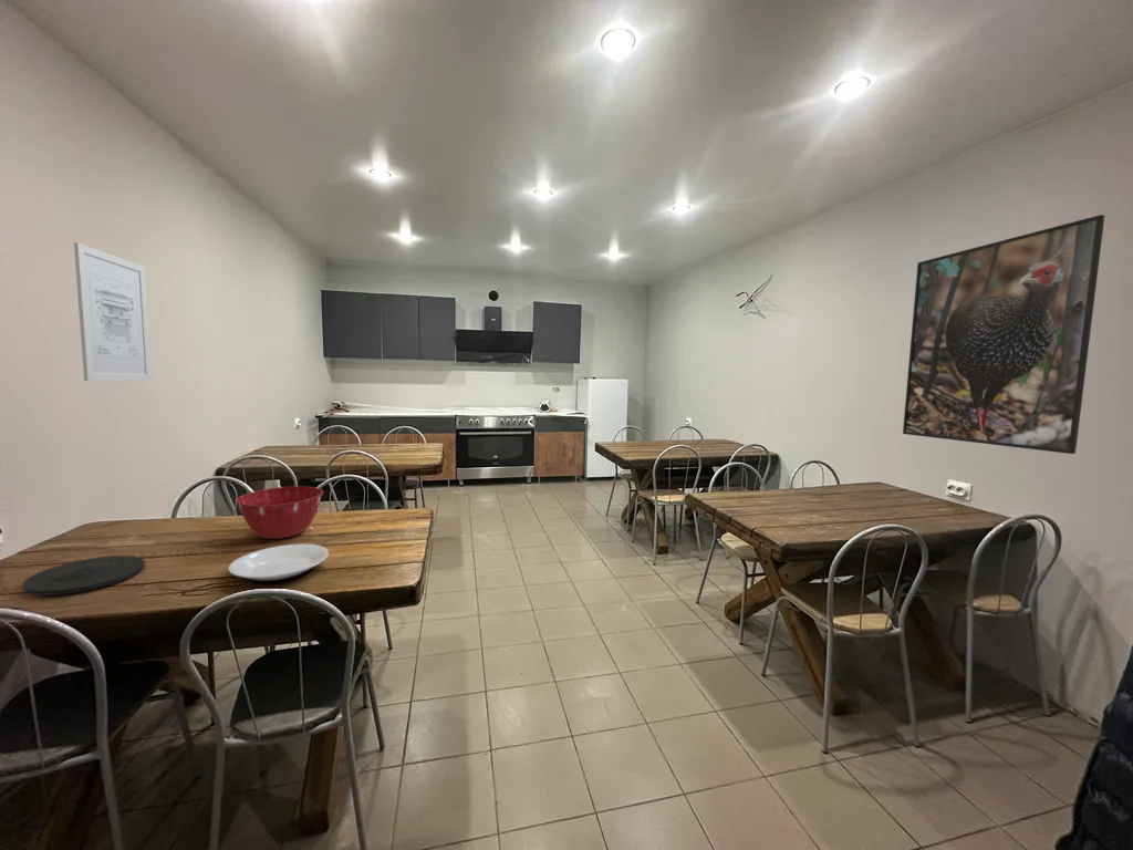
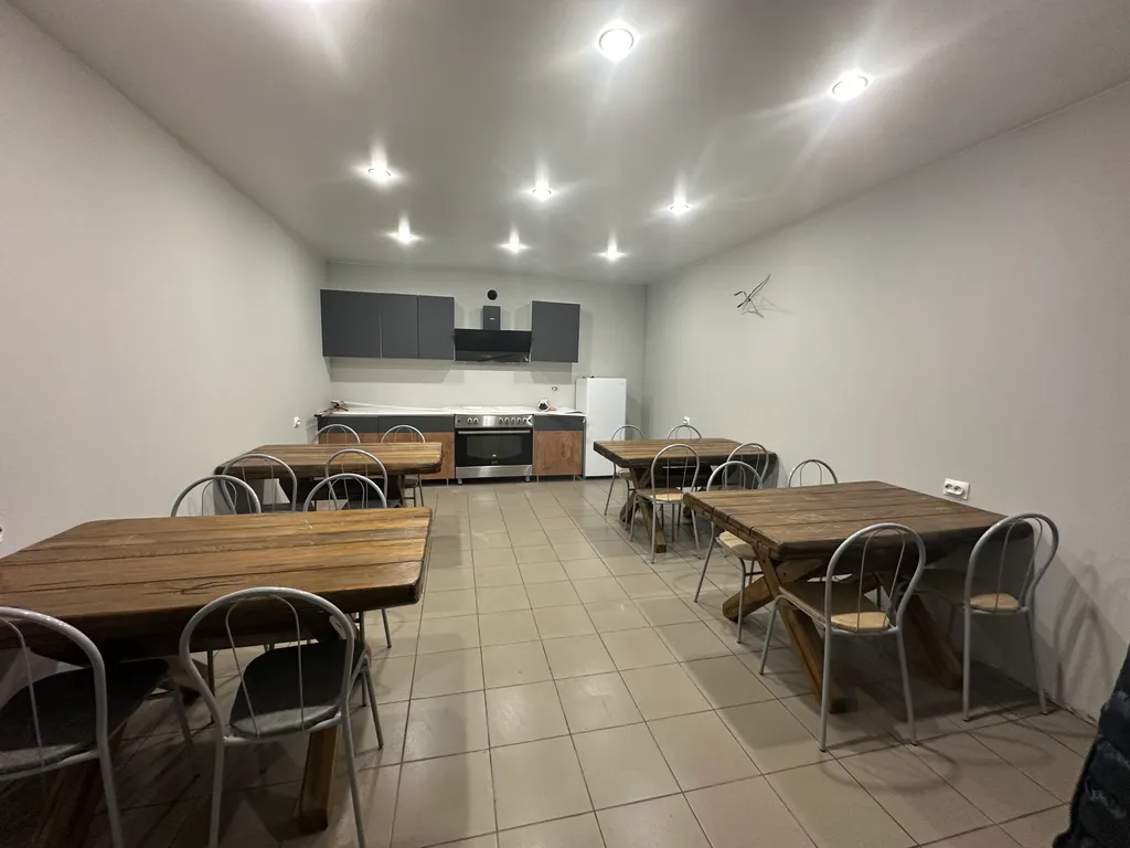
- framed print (985, 344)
- mixing bowl (281, 514)
- wall art (116, 319)
- plate (281, 564)
- plate (87, 570)
